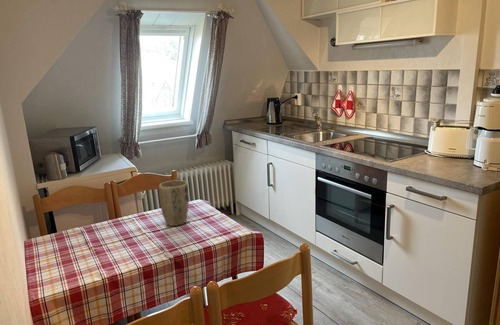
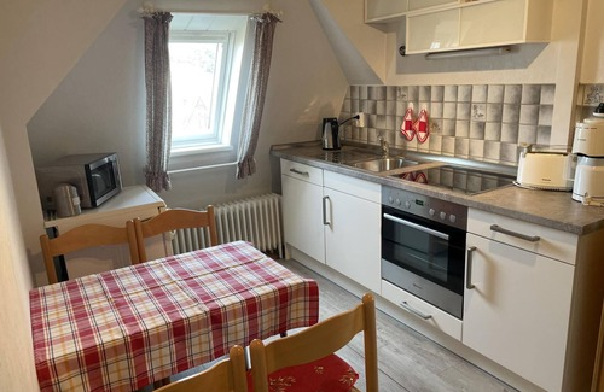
- plant pot (174, 203)
